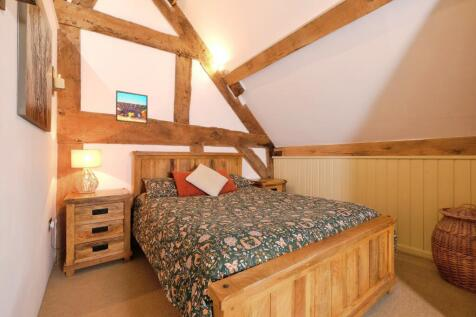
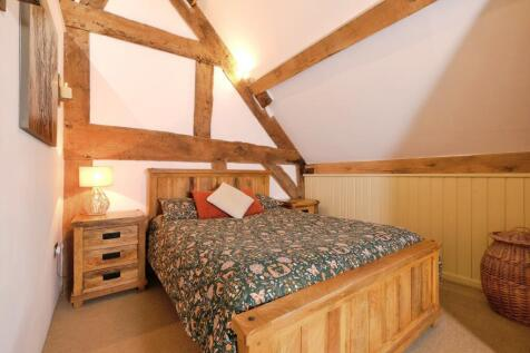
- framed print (132, 107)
